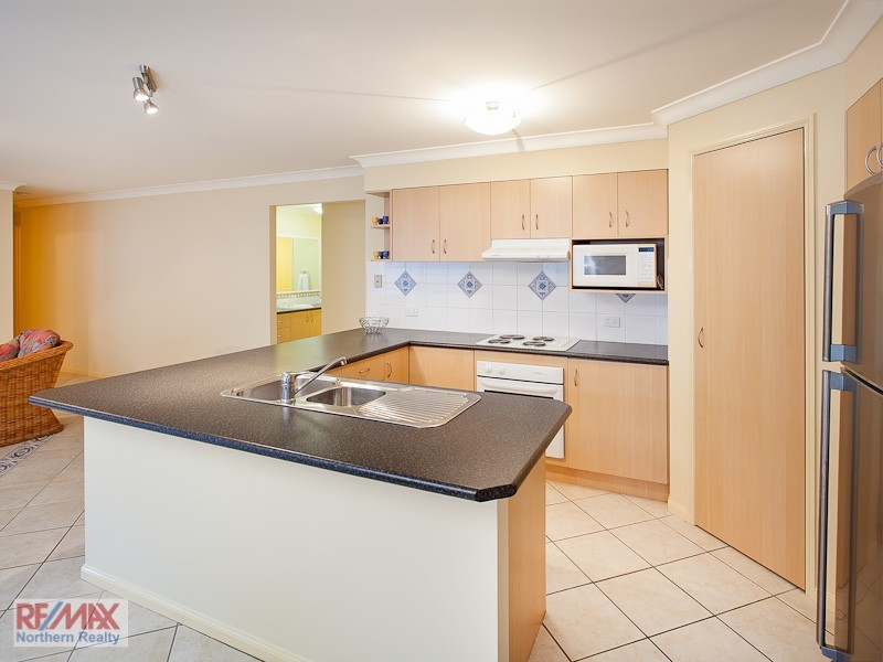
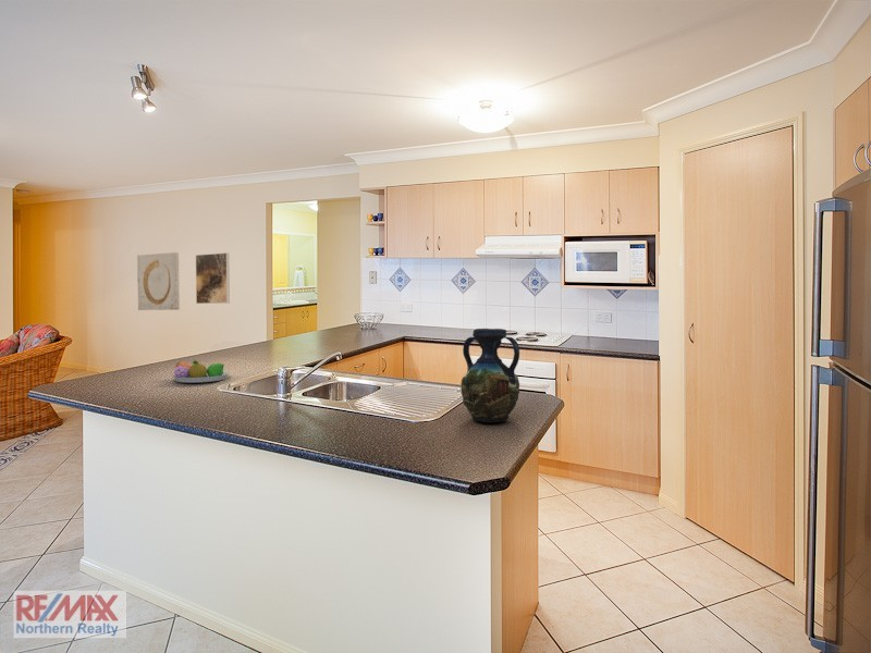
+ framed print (212, 279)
+ fruit bowl (201, 369)
+ vase (490, 374)
+ wall art (158, 282)
